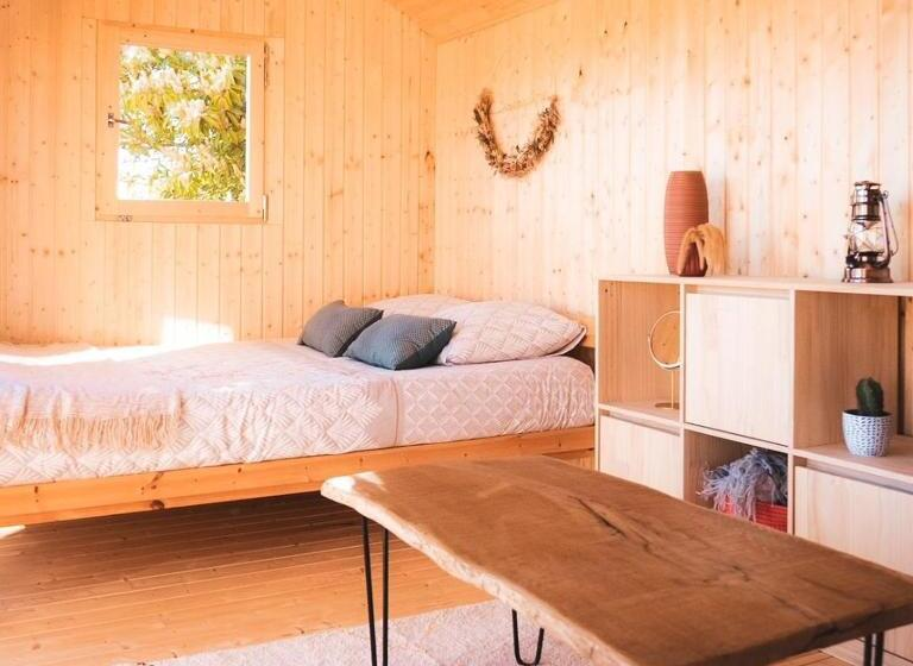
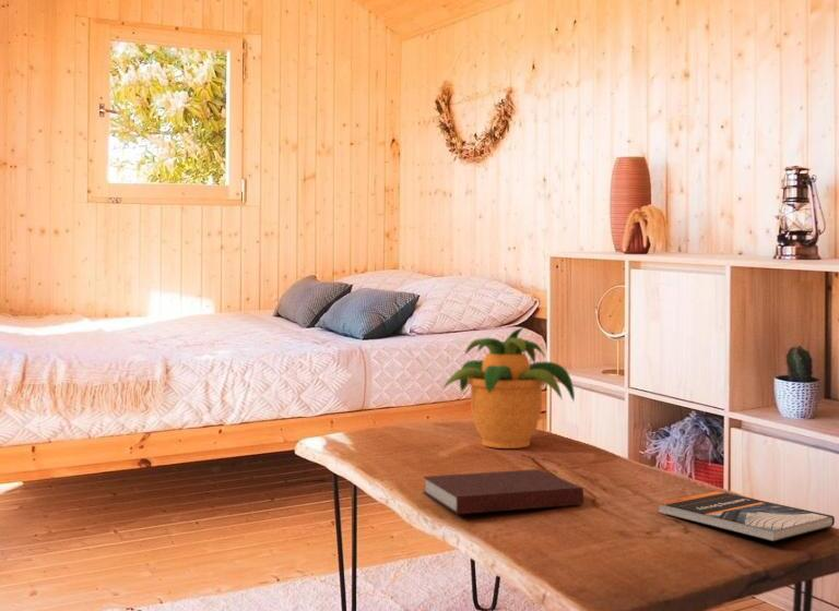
+ notebook (500, 490)
+ potted plant (504, 386)
+ book (743, 513)
